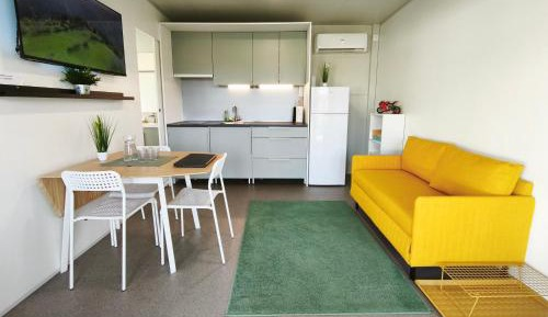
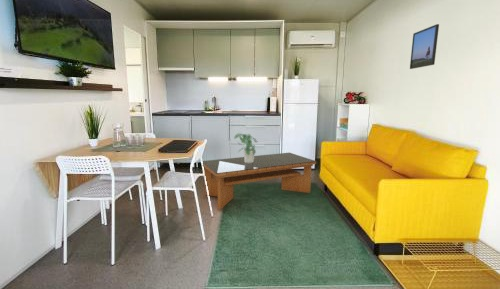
+ potted plant (246, 147)
+ coffee table (258, 177)
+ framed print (423, 48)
